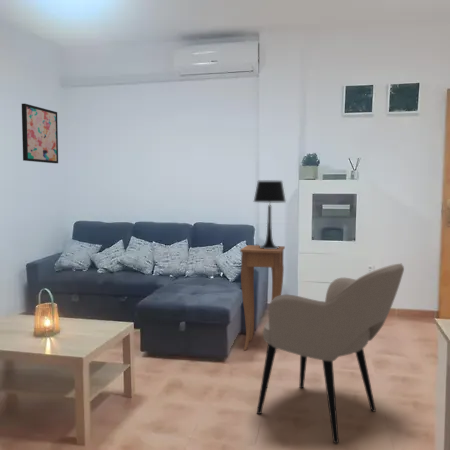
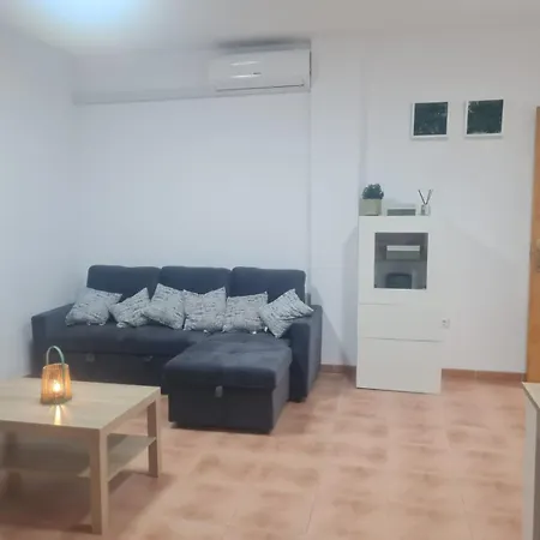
- side table (253, 297)
- armchair (331, 338)
- table lamp (269, 214)
- wall art (40, 135)
